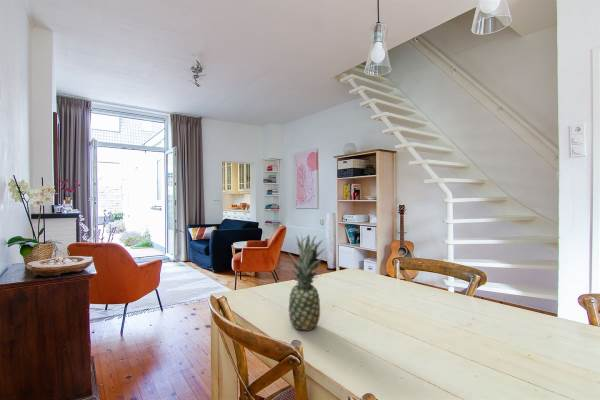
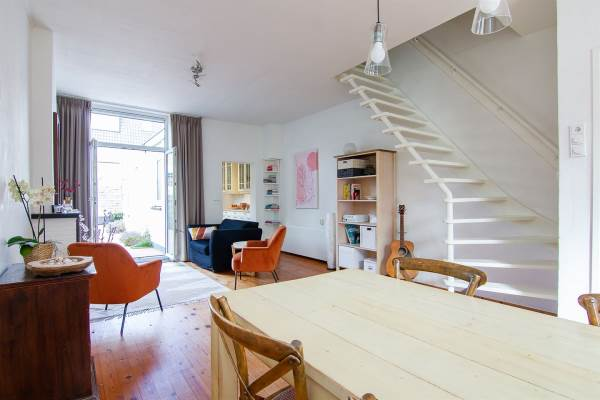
- fruit (306, 279)
